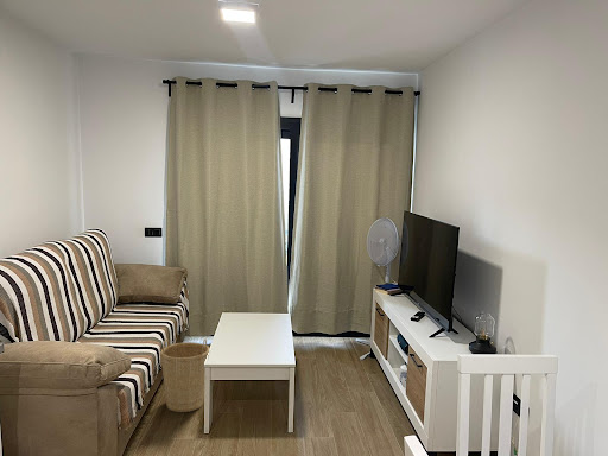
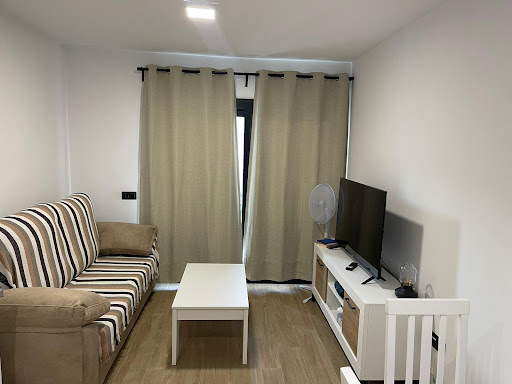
- basket (184, 372)
